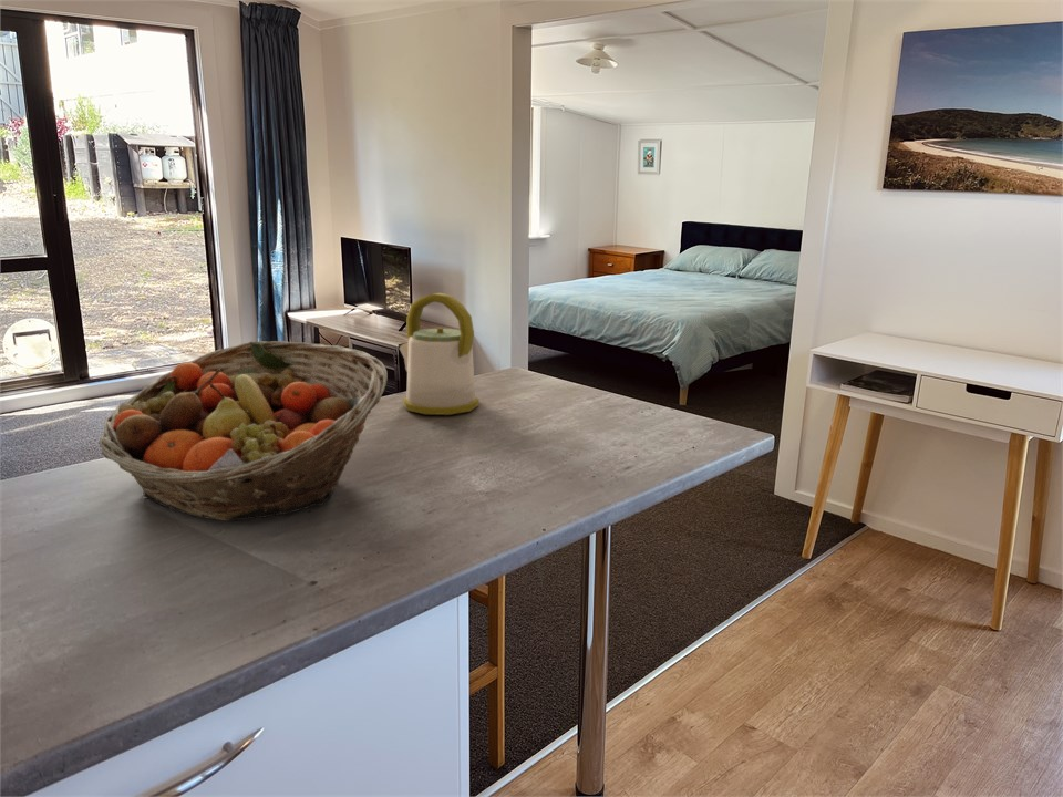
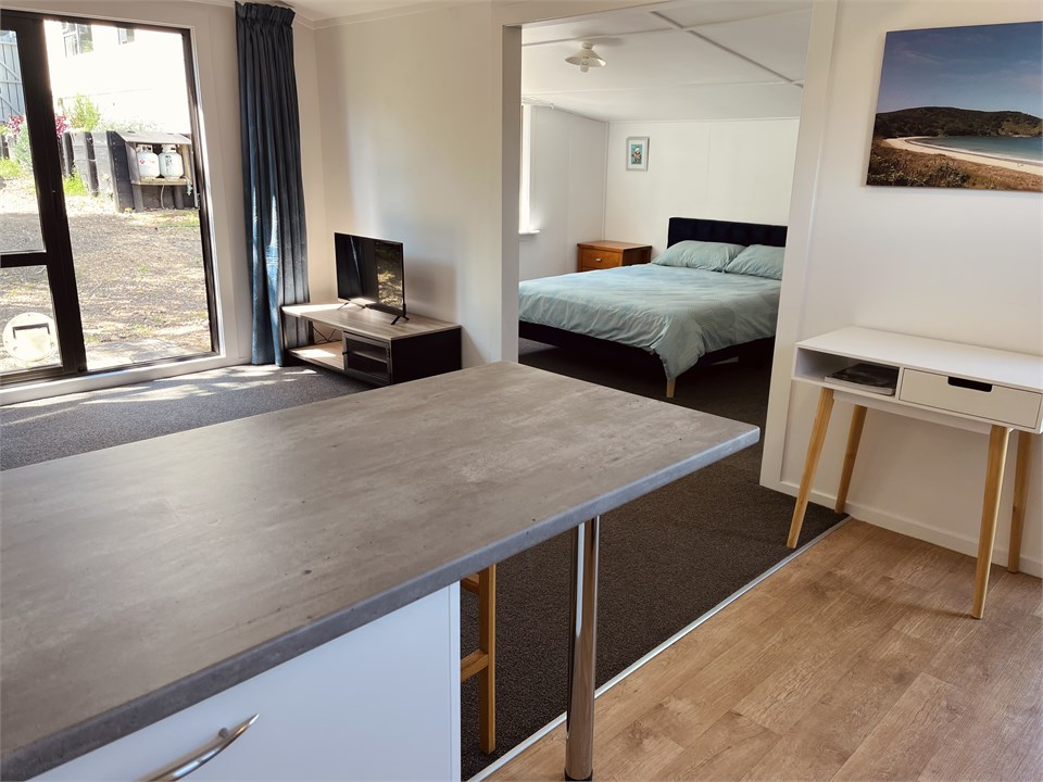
- kettle (434, 349)
- fruit basket (248, 422)
